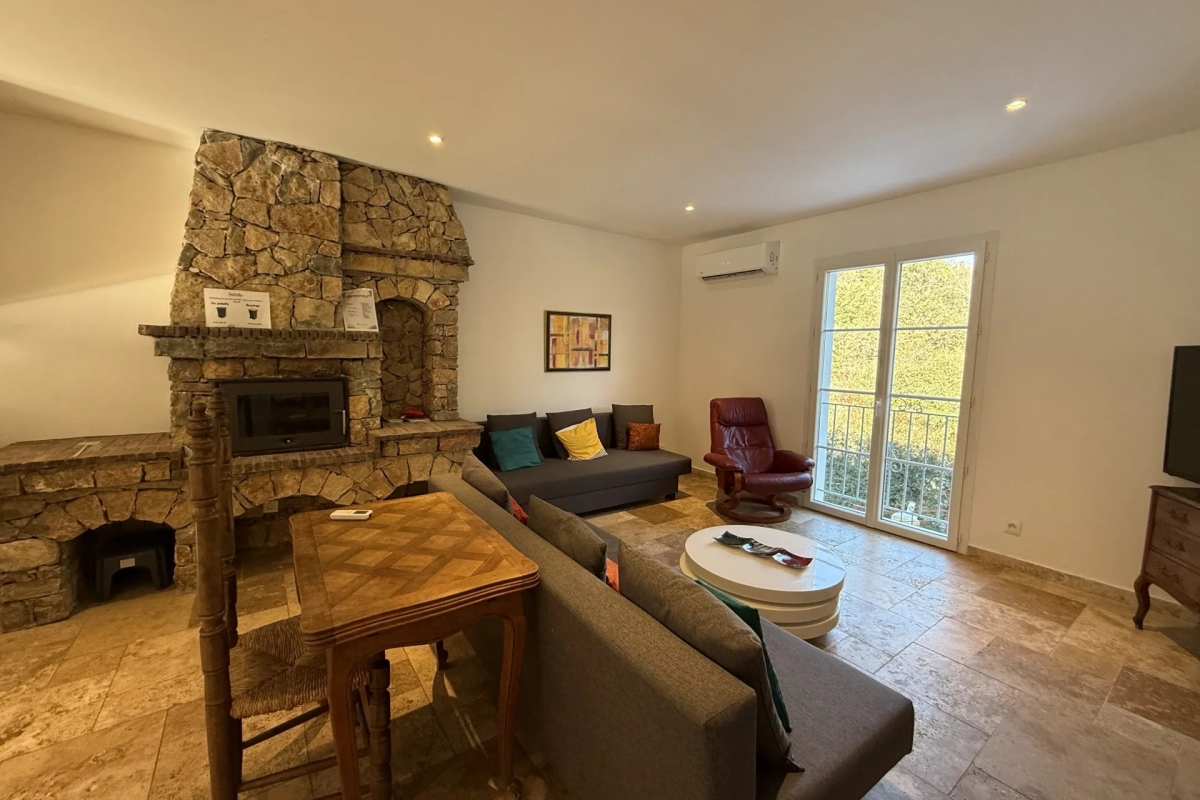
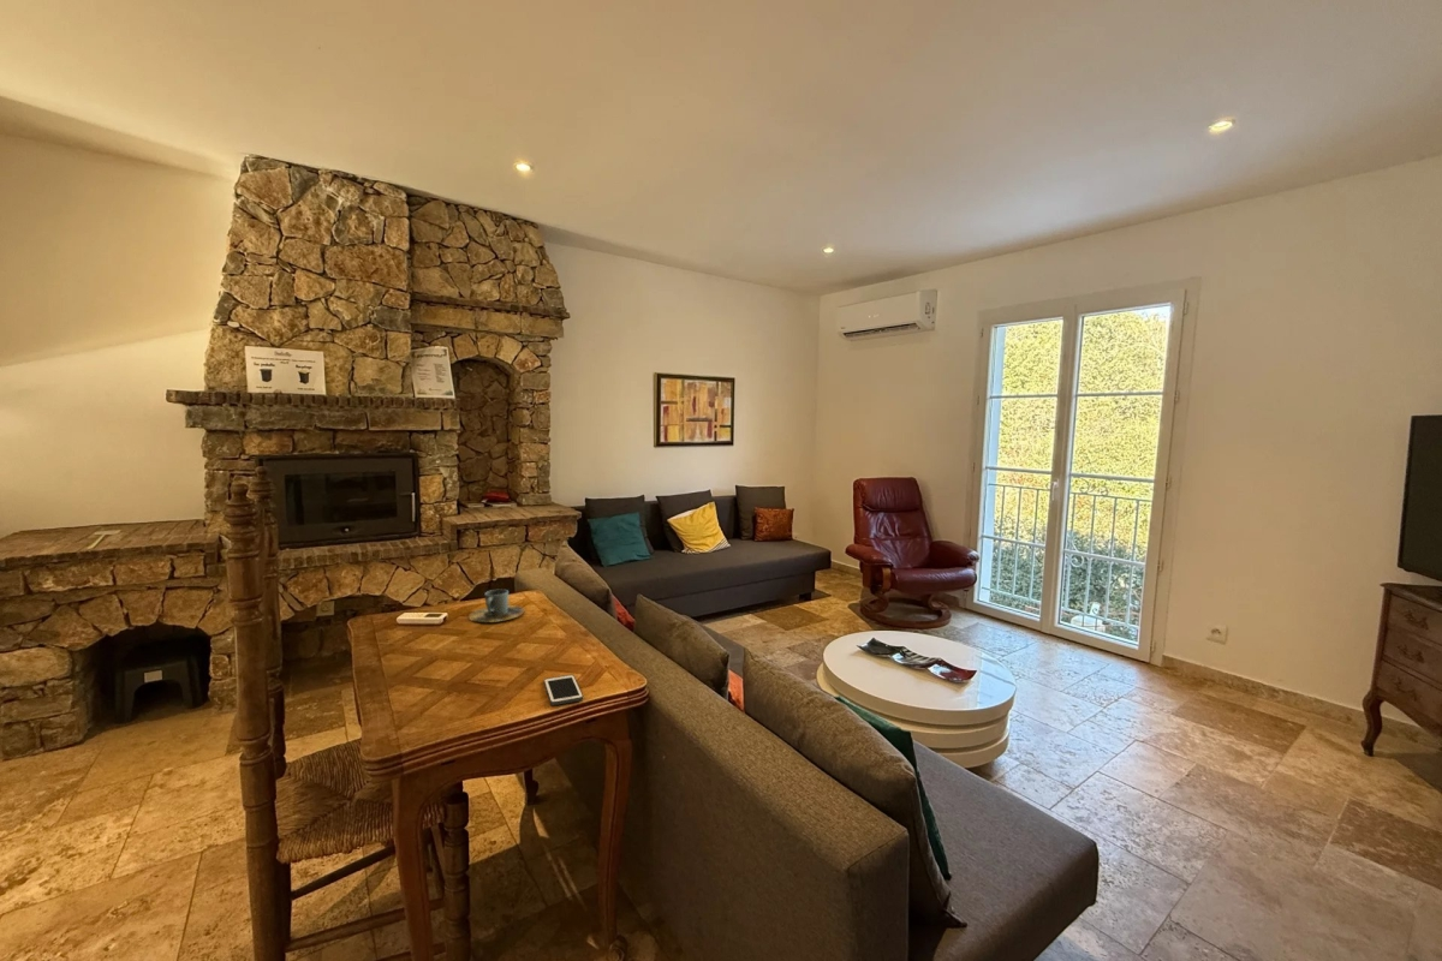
+ cup (496, 603)
+ cell phone (562, 688)
